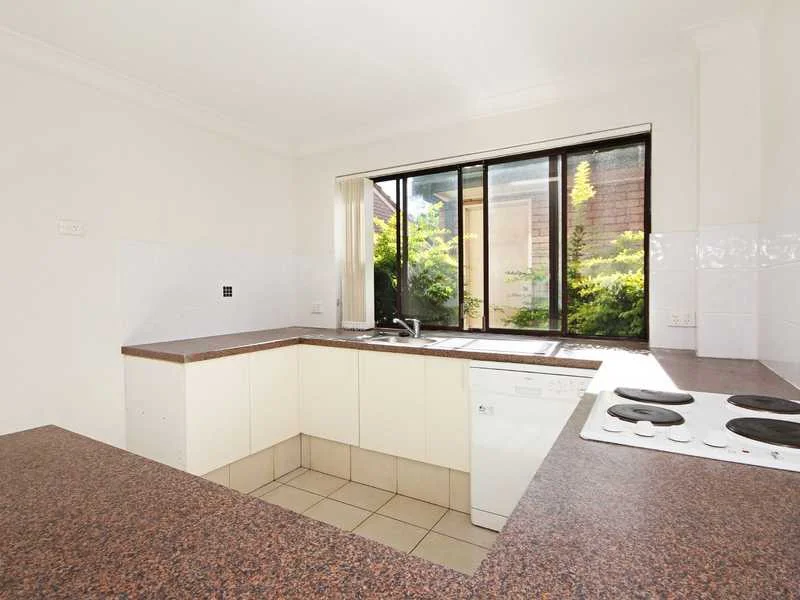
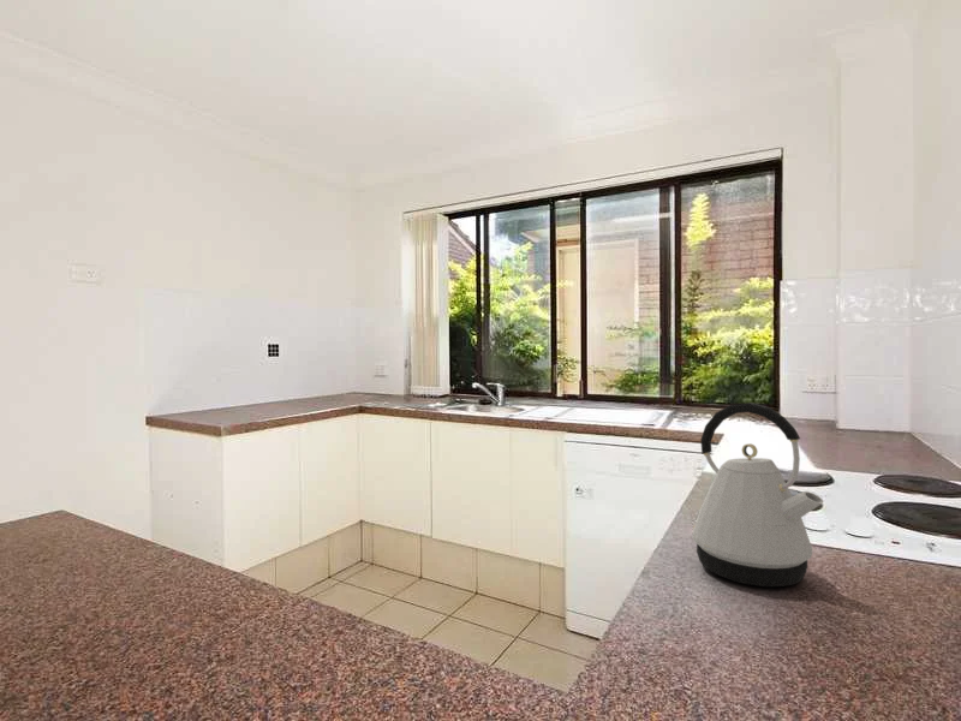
+ kettle (752, 487)
